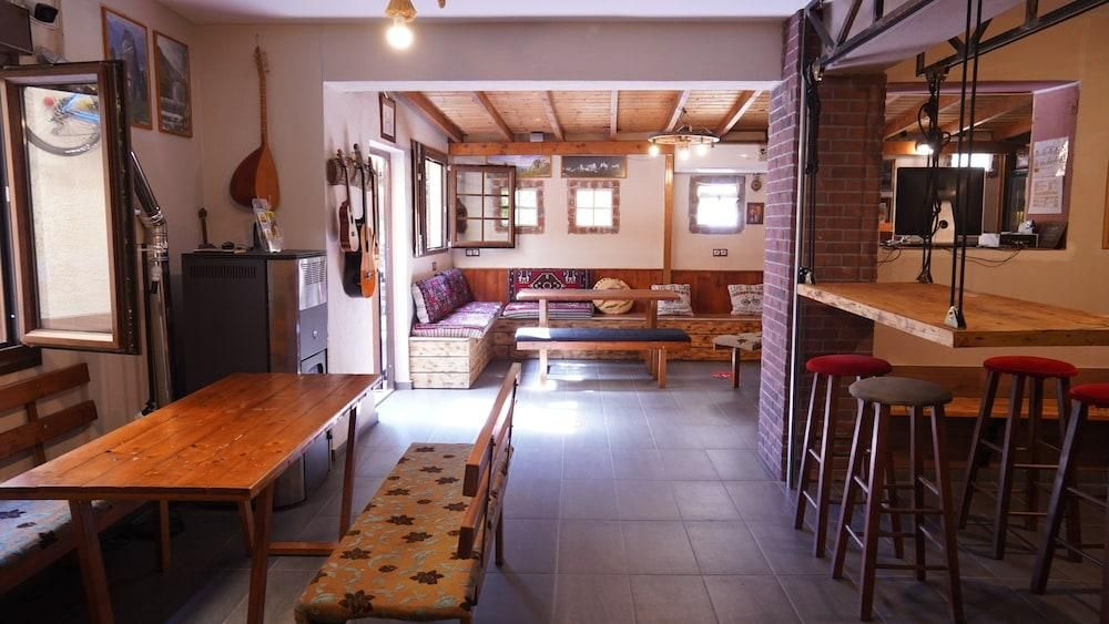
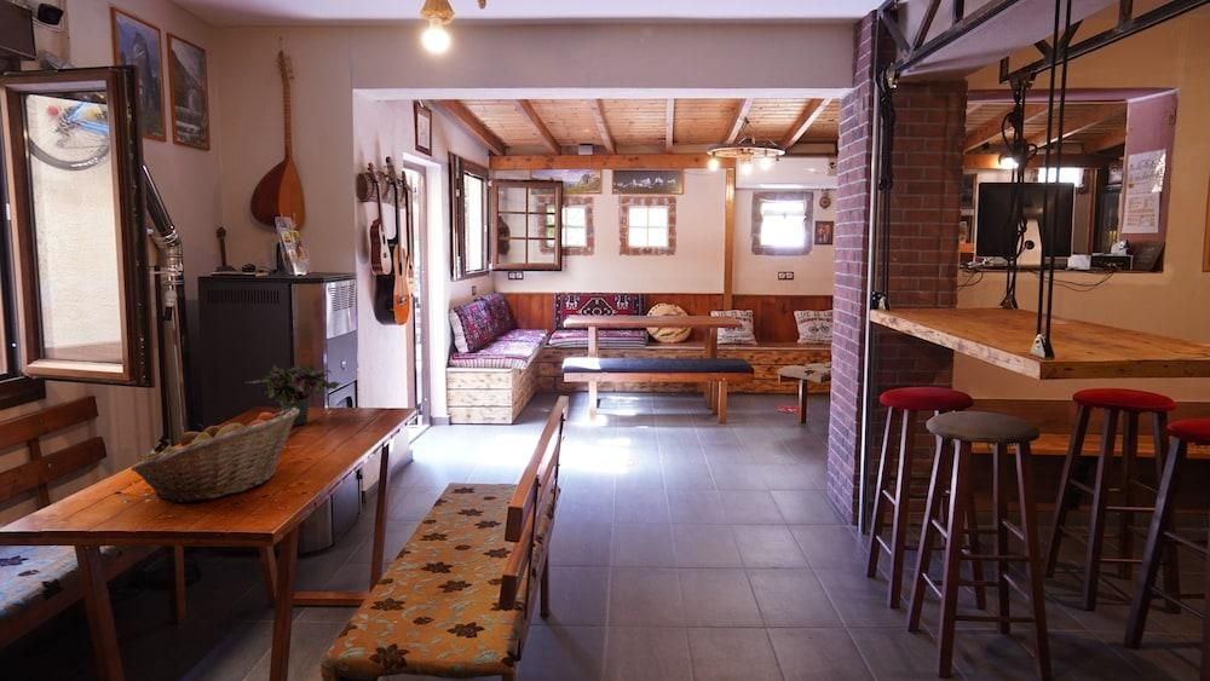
+ potted plant (294, 394)
+ fruit basket (223, 449)
